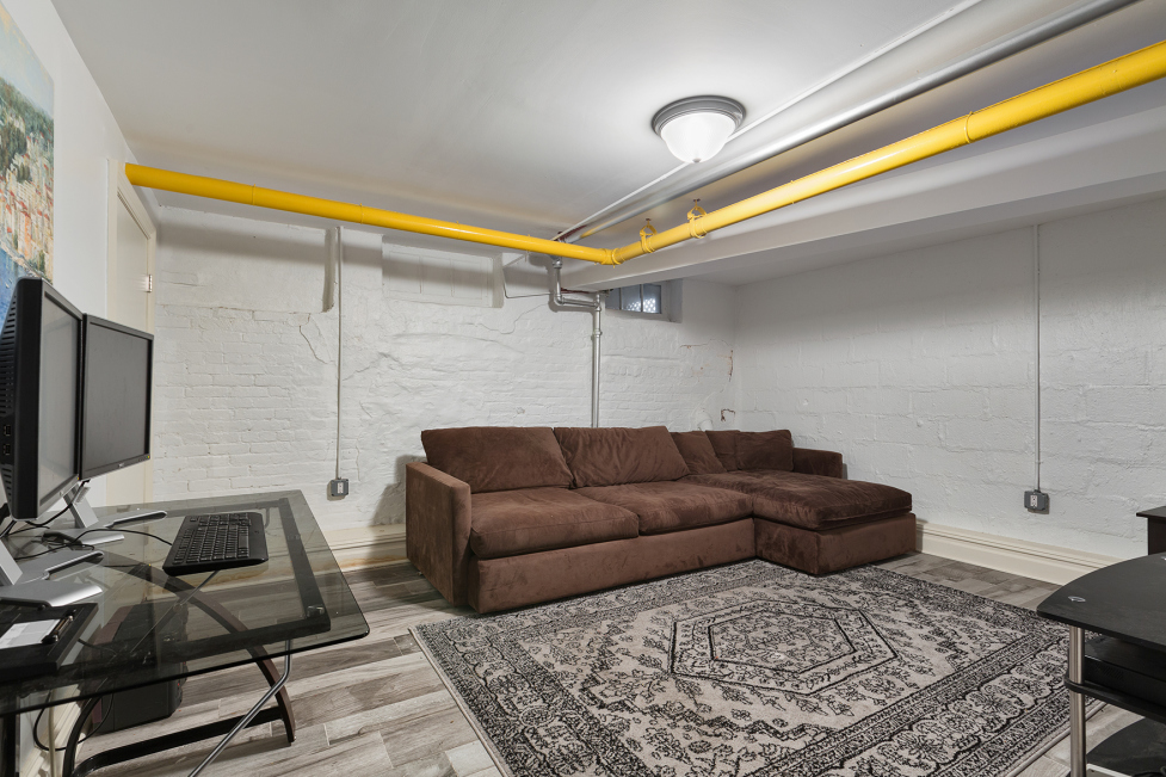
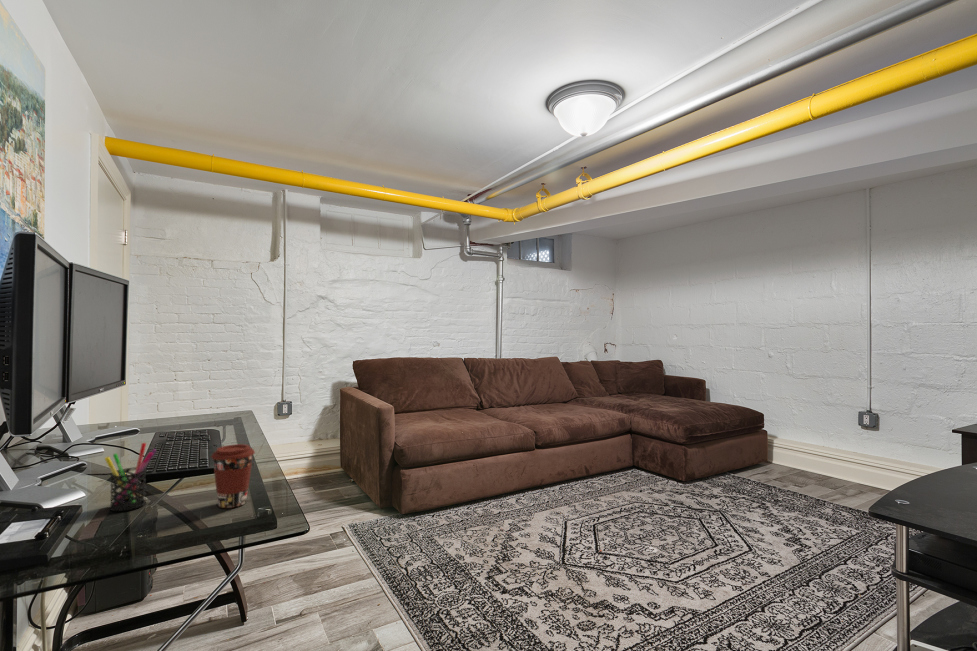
+ pen holder (128, 475)
+ coffee cup (232, 475)
